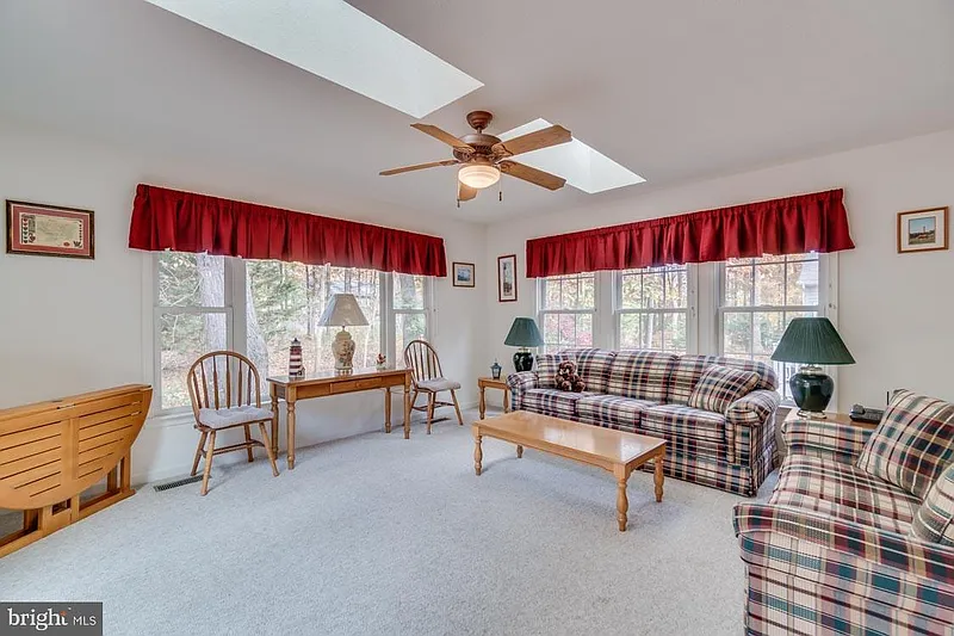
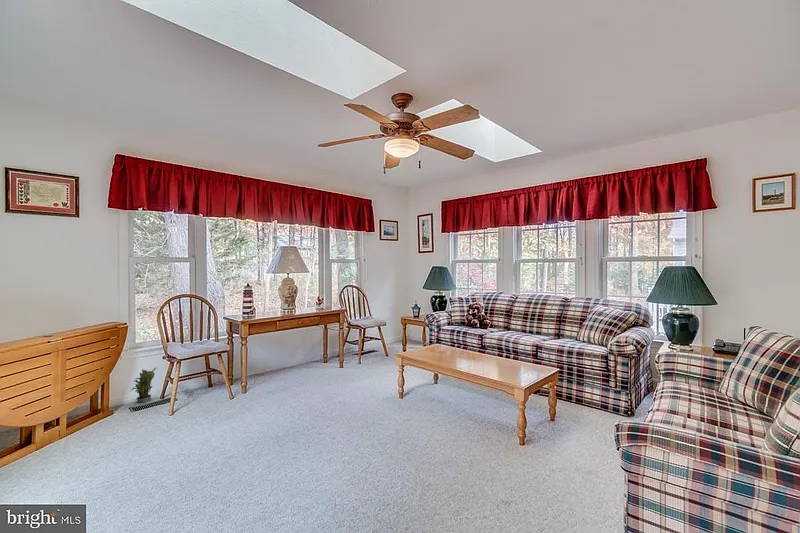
+ potted plant (143, 384)
